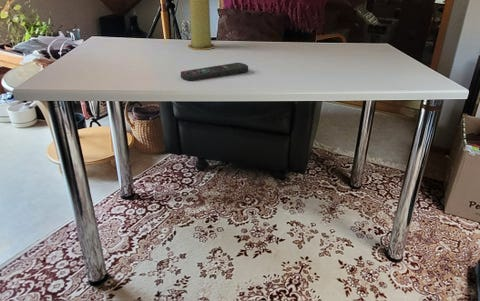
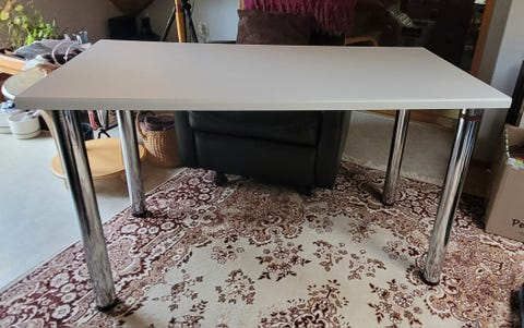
- remote control (215, 71)
- candle (200, 21)
